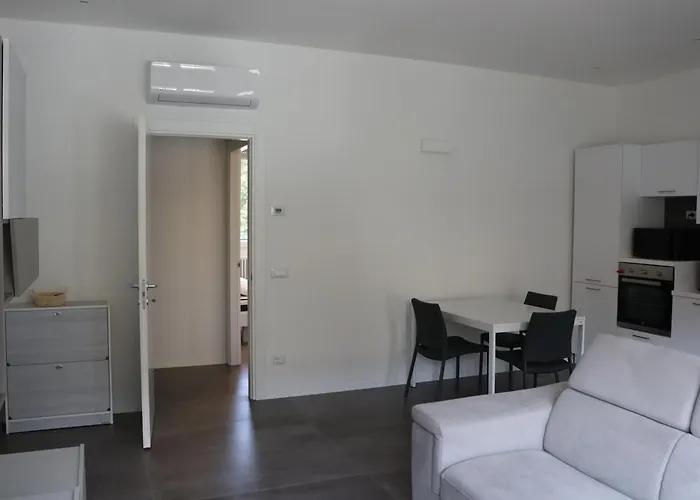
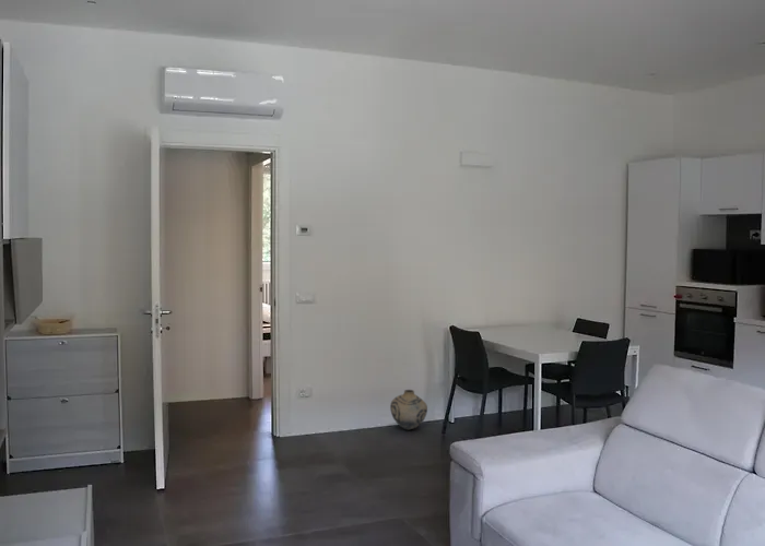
+ vase (409, 410)
